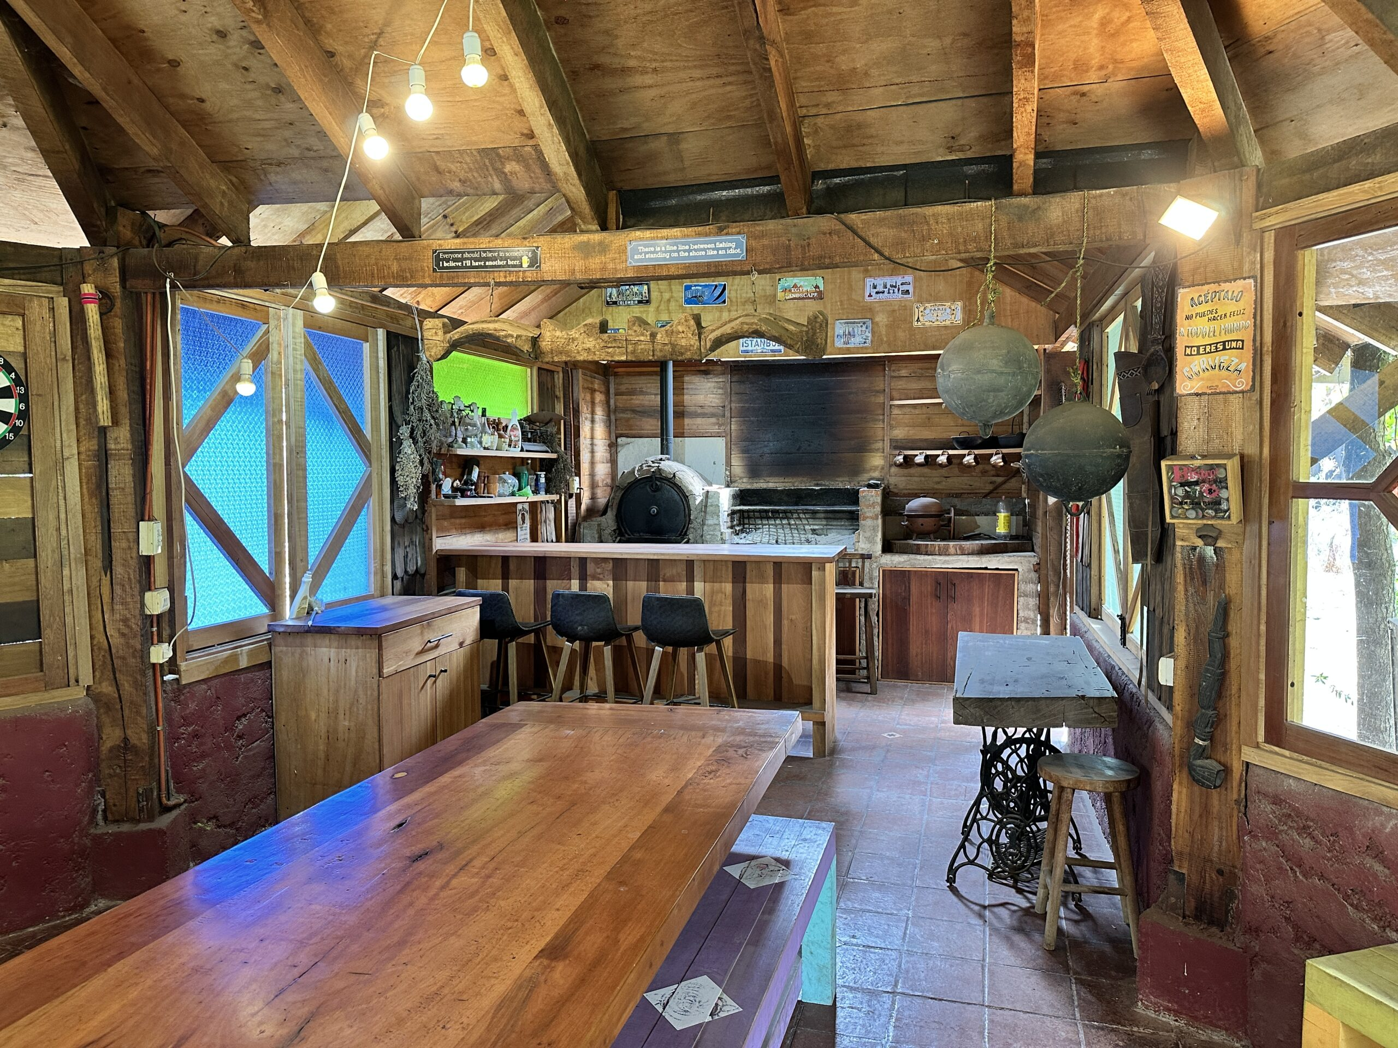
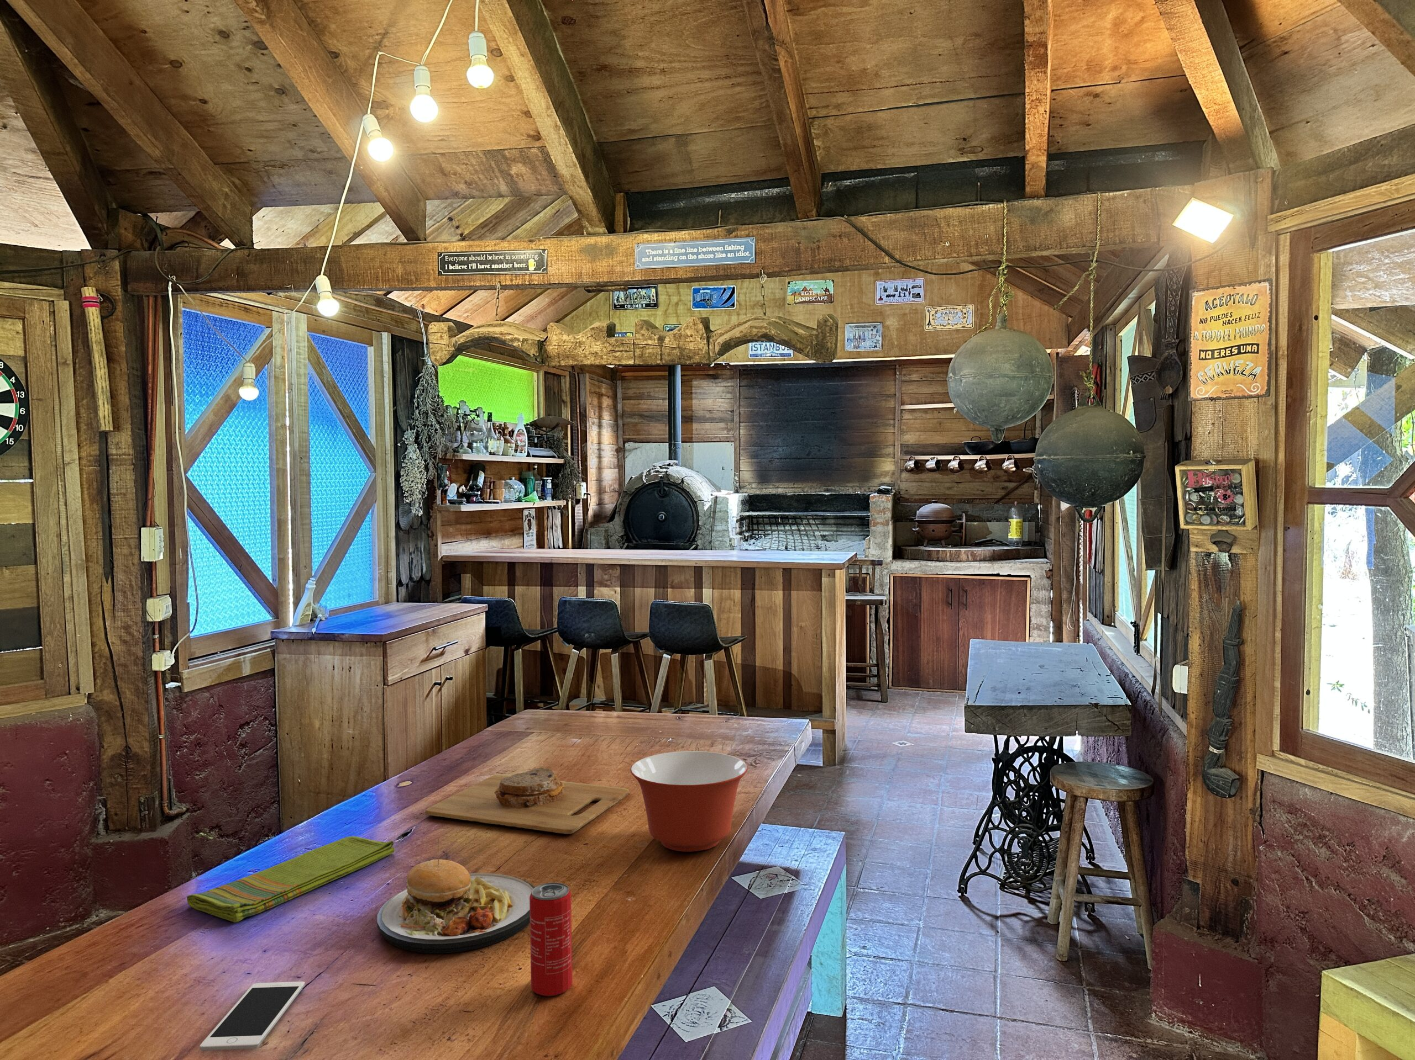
+ beverage can (552, 939)
+ dish towel (297, 871)
+ plate (460, 876)
+ cutting board (530, 787)
+ mixing bowl (690, 803)
+ cell phone (255, 1013)
